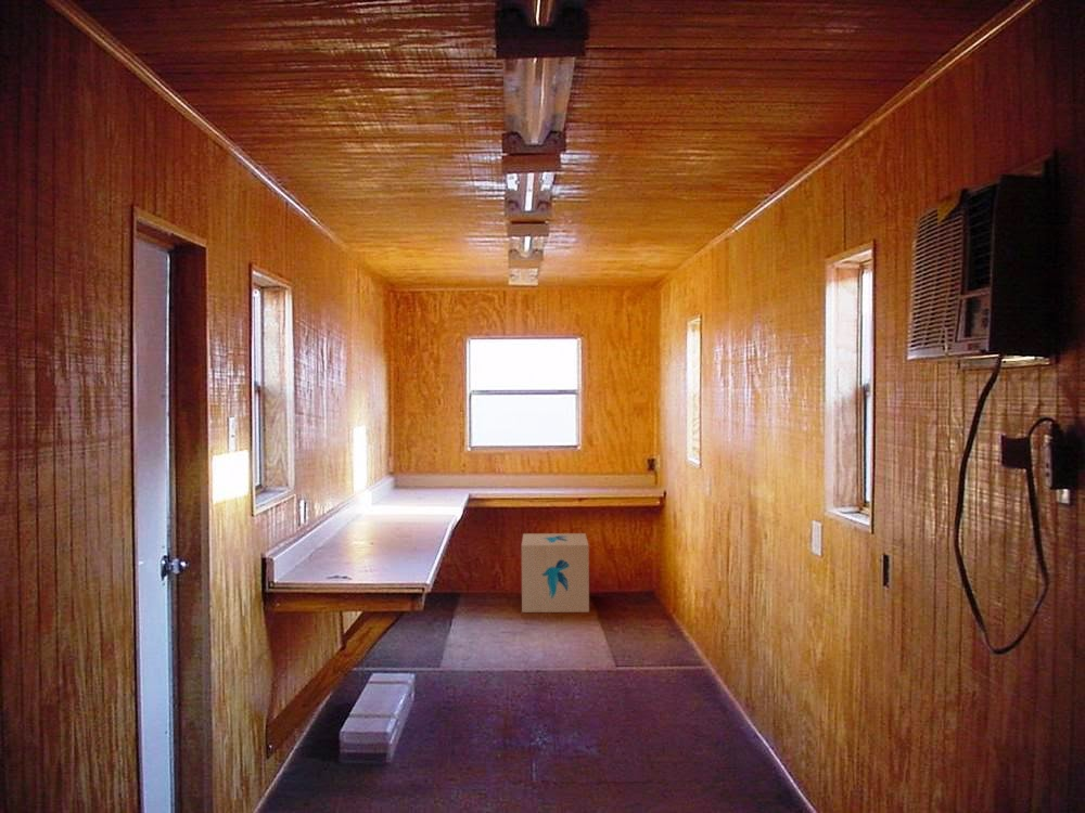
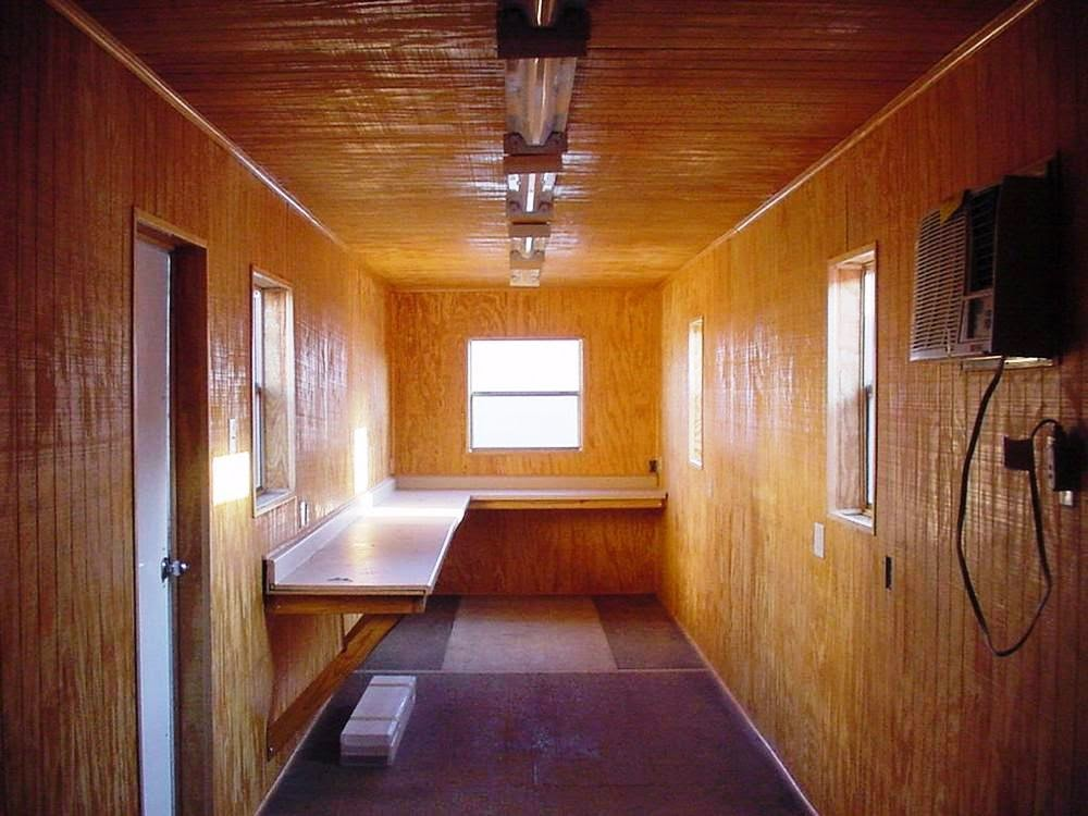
- cardboard box (554, 571)
